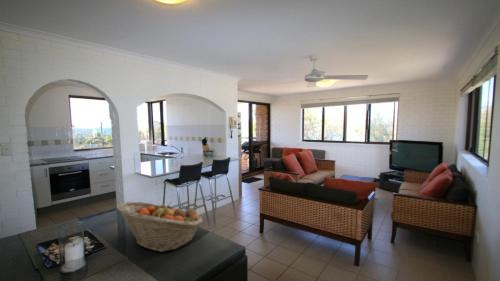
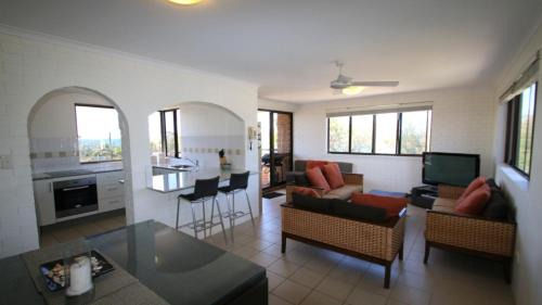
- fruit basket (160, 219)
